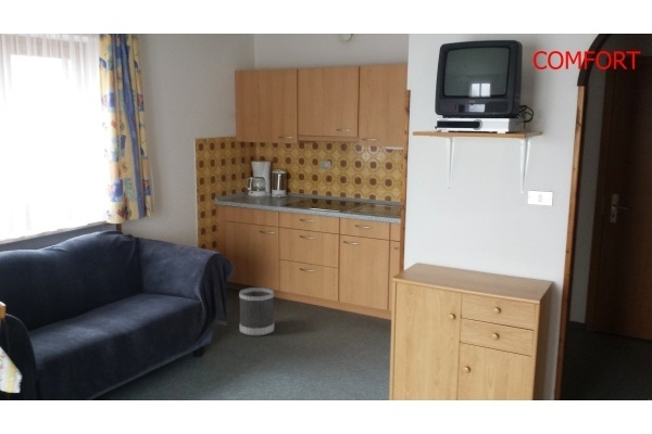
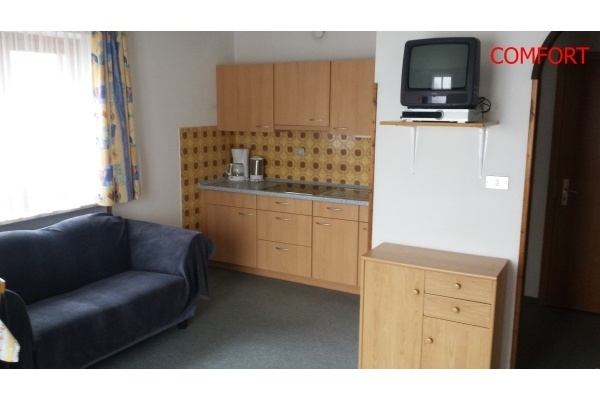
- wastebasket (256, 310)
